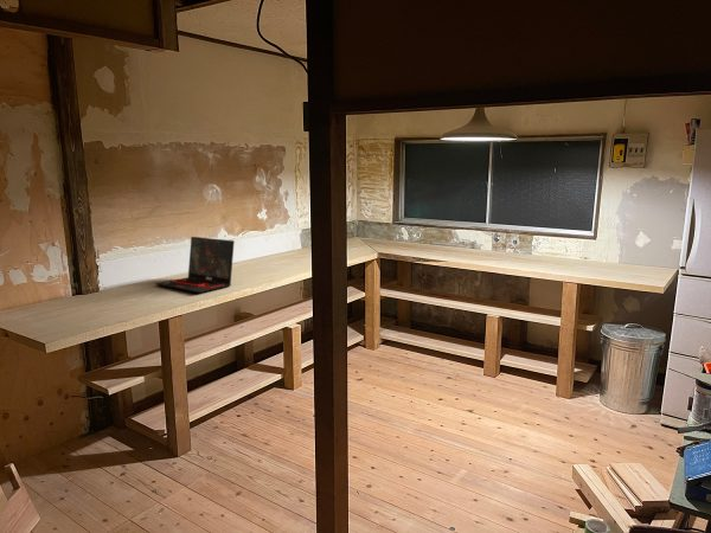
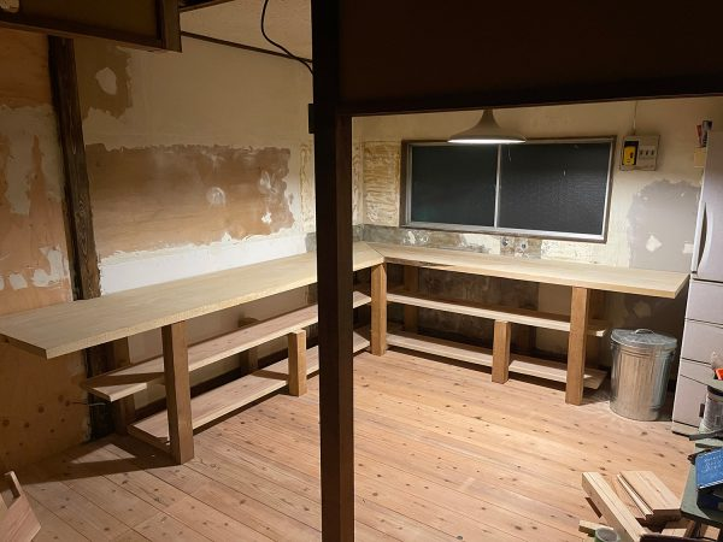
- laptop (194, 263)
